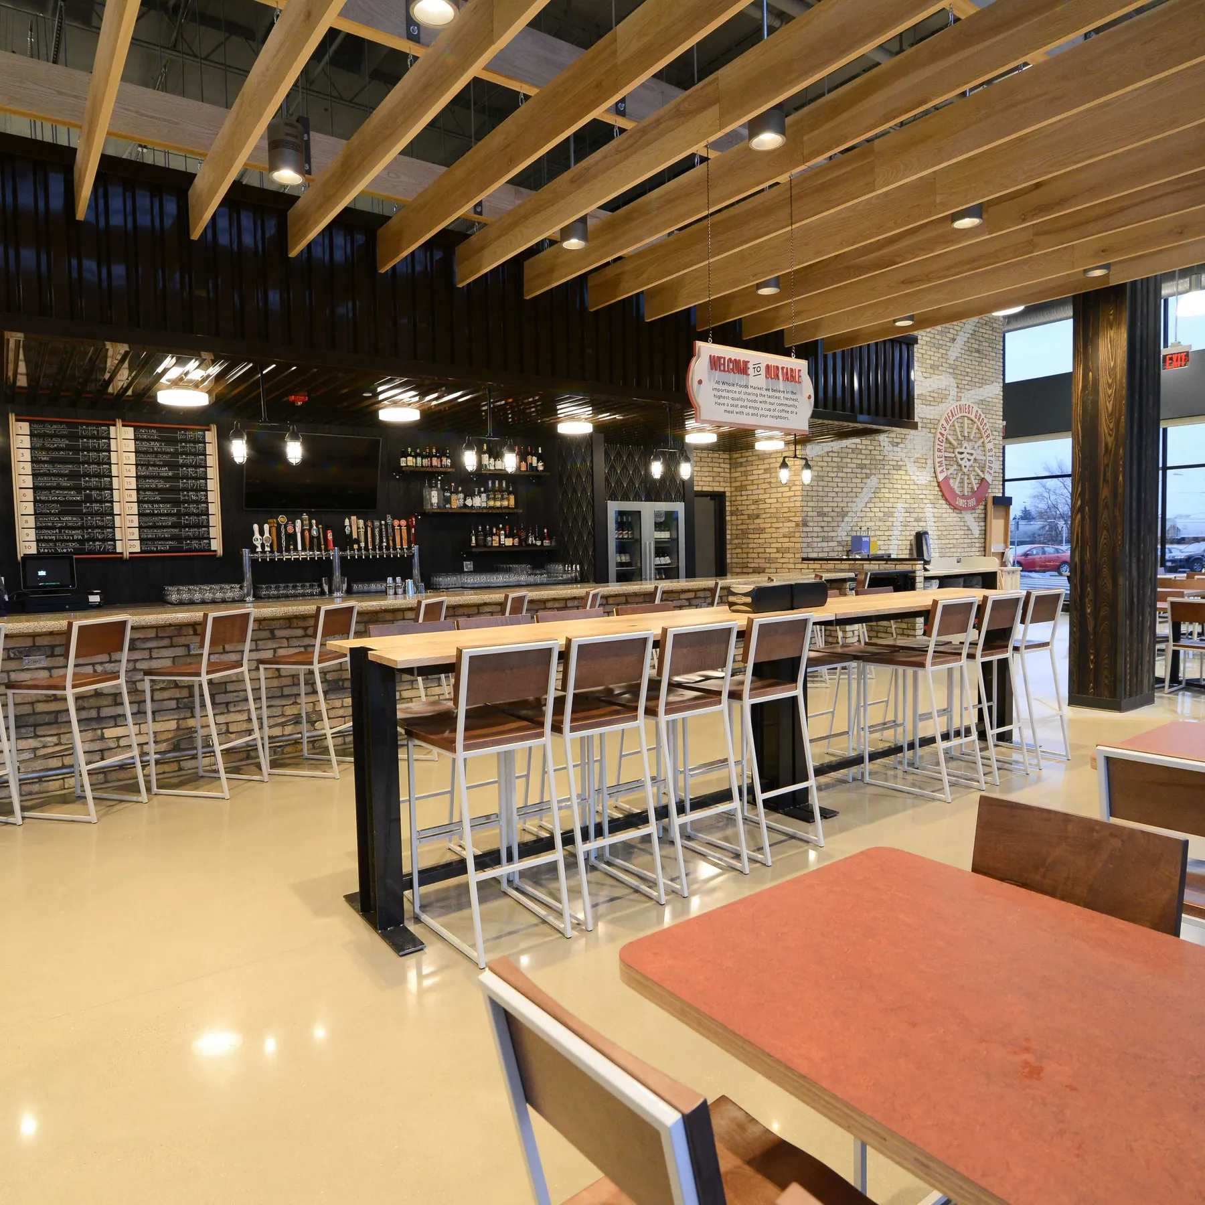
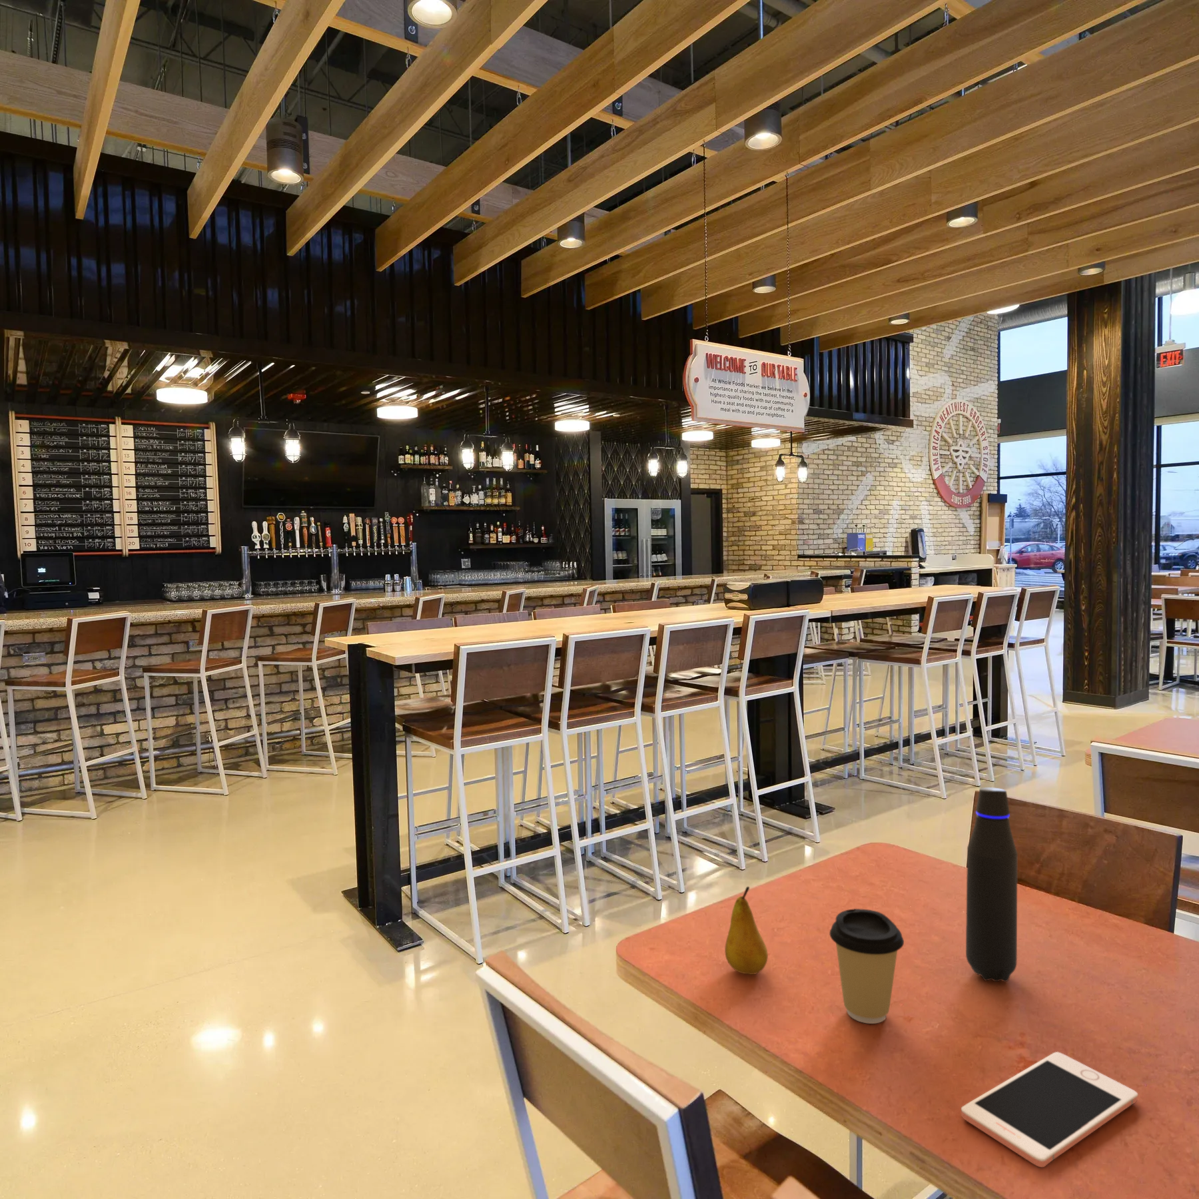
+ cell phone (1050, 1105)
+ coffee cup (866, 967)
+ fruit (746, 928)
+ water bottle (991, 883)
